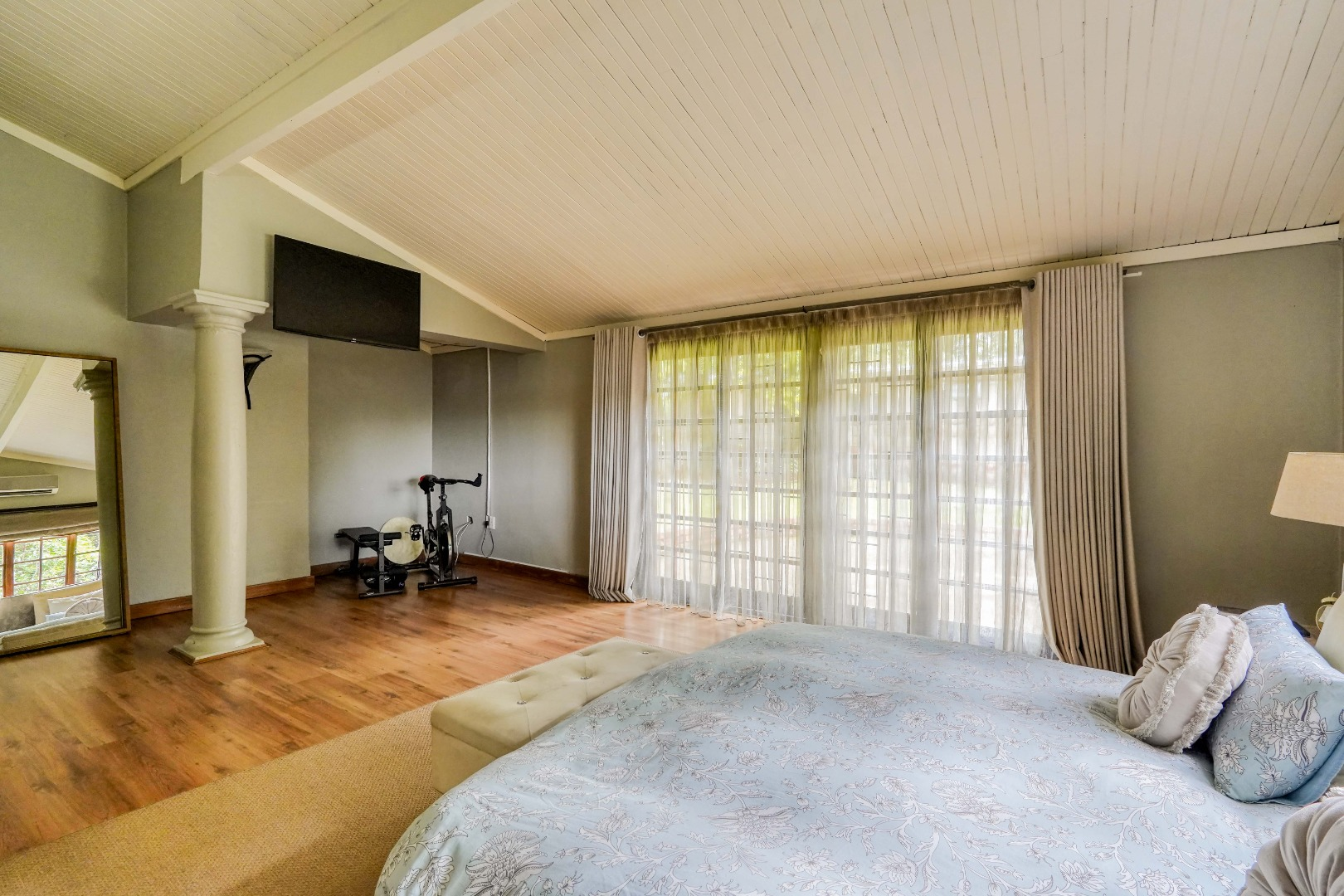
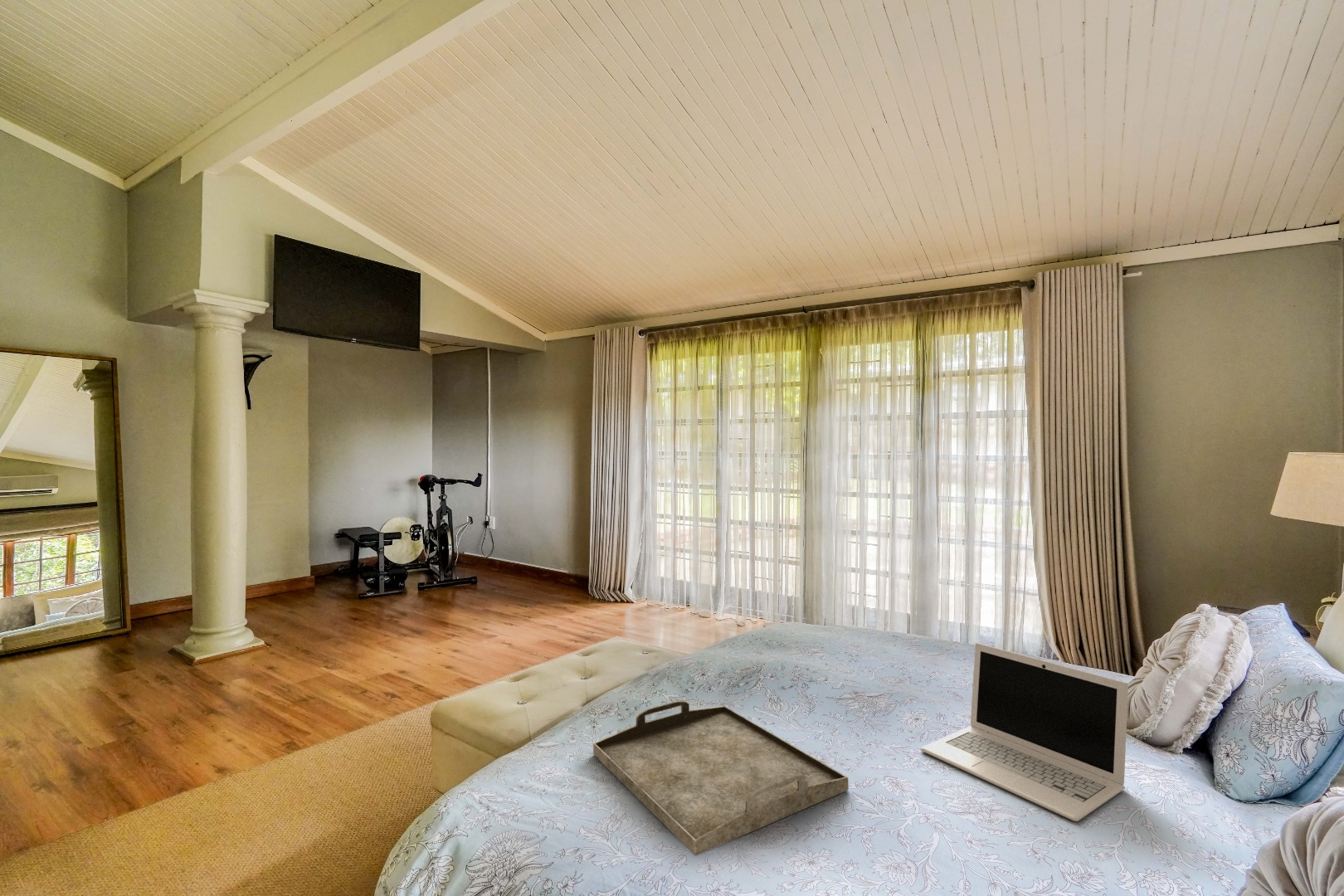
+ laptop (1018, 718)
+ serving tray (713, 754)
